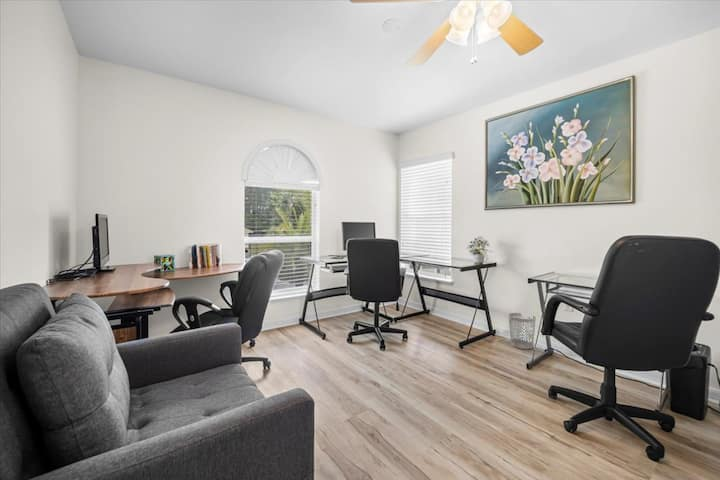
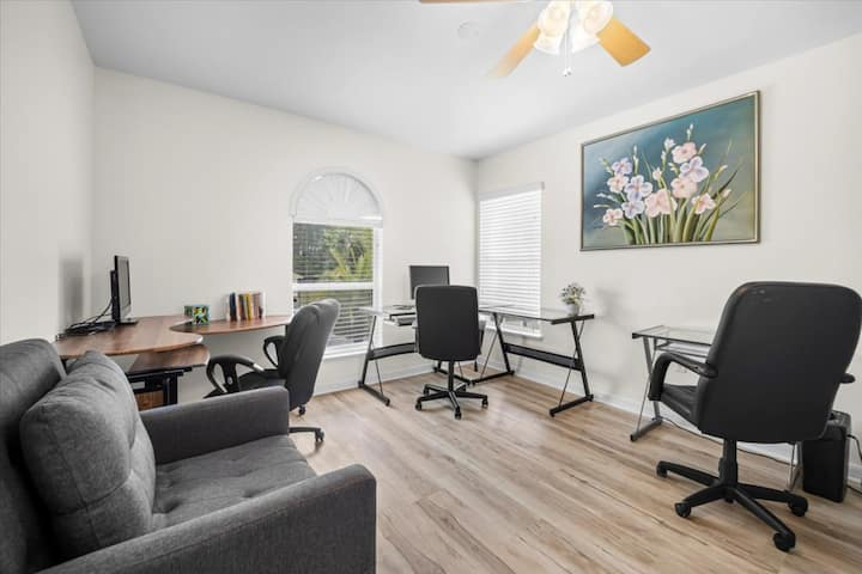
- wastebasket (522, 330)
